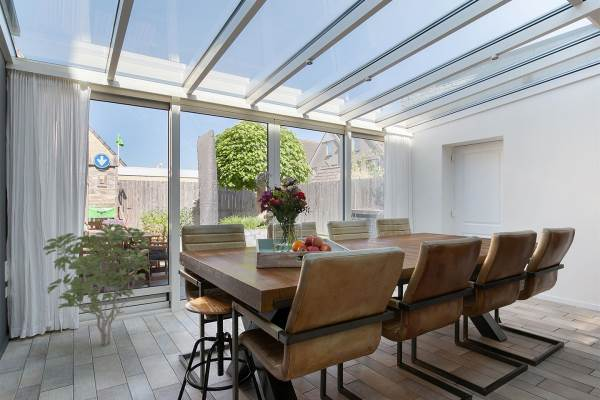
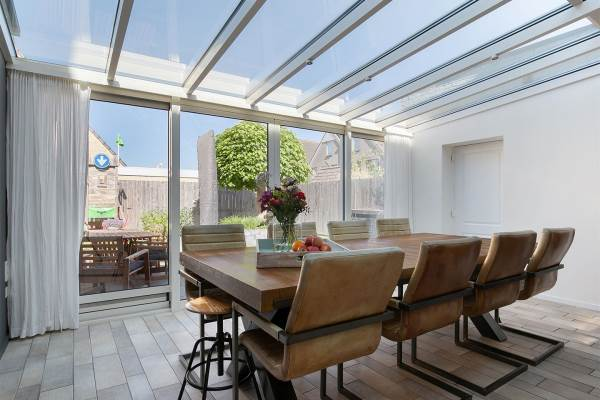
- shrub (106, 283)
